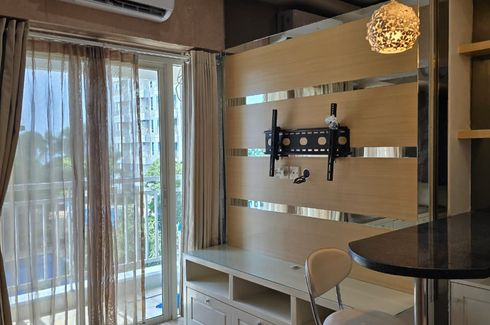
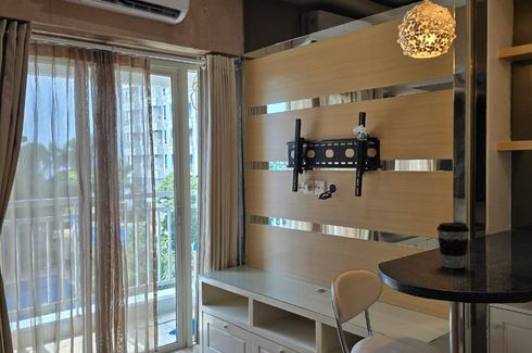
+ coffee cup (453, 244)
